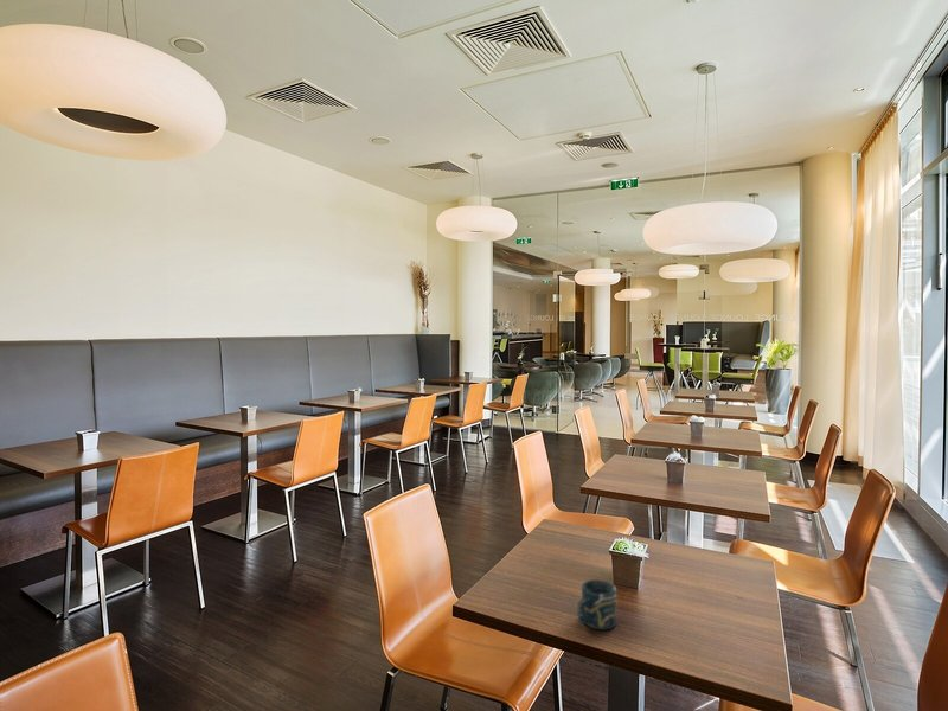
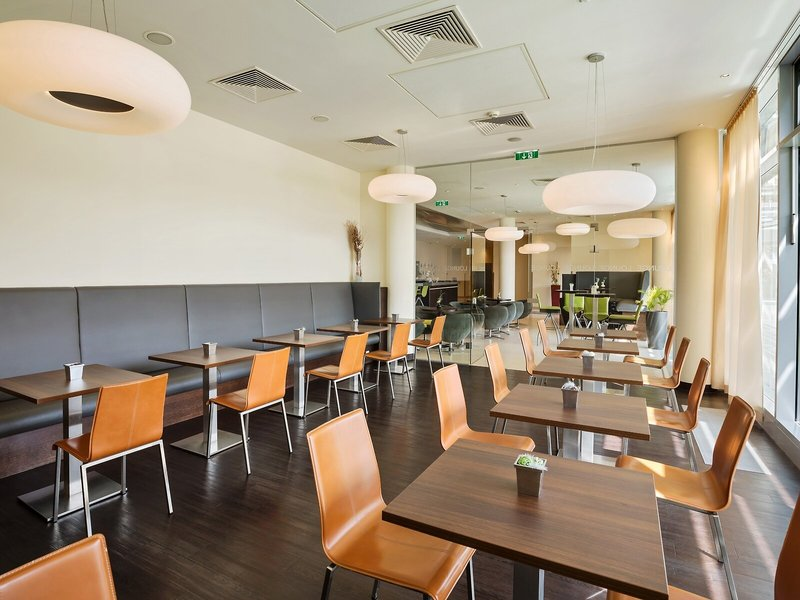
- cup (595, 606)
